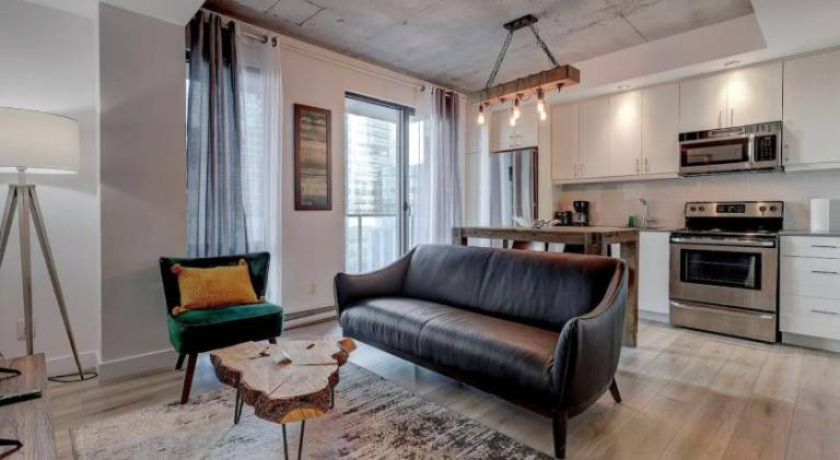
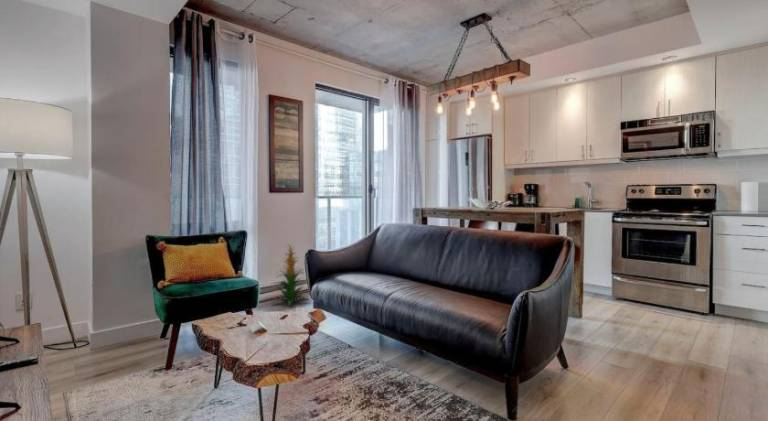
+ indoor plant (290, 272)
